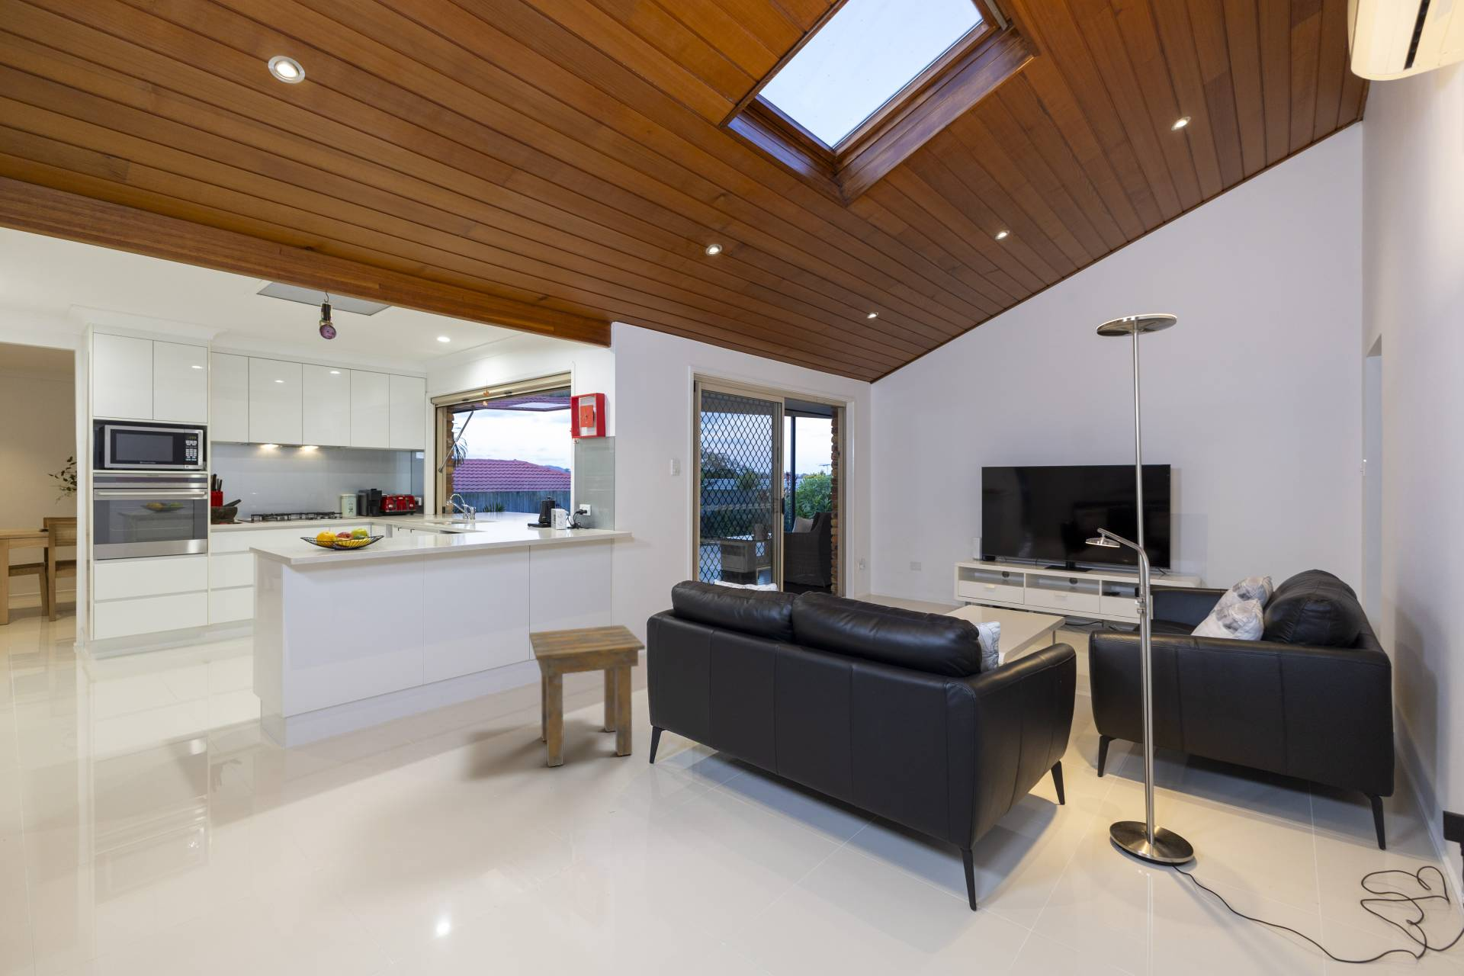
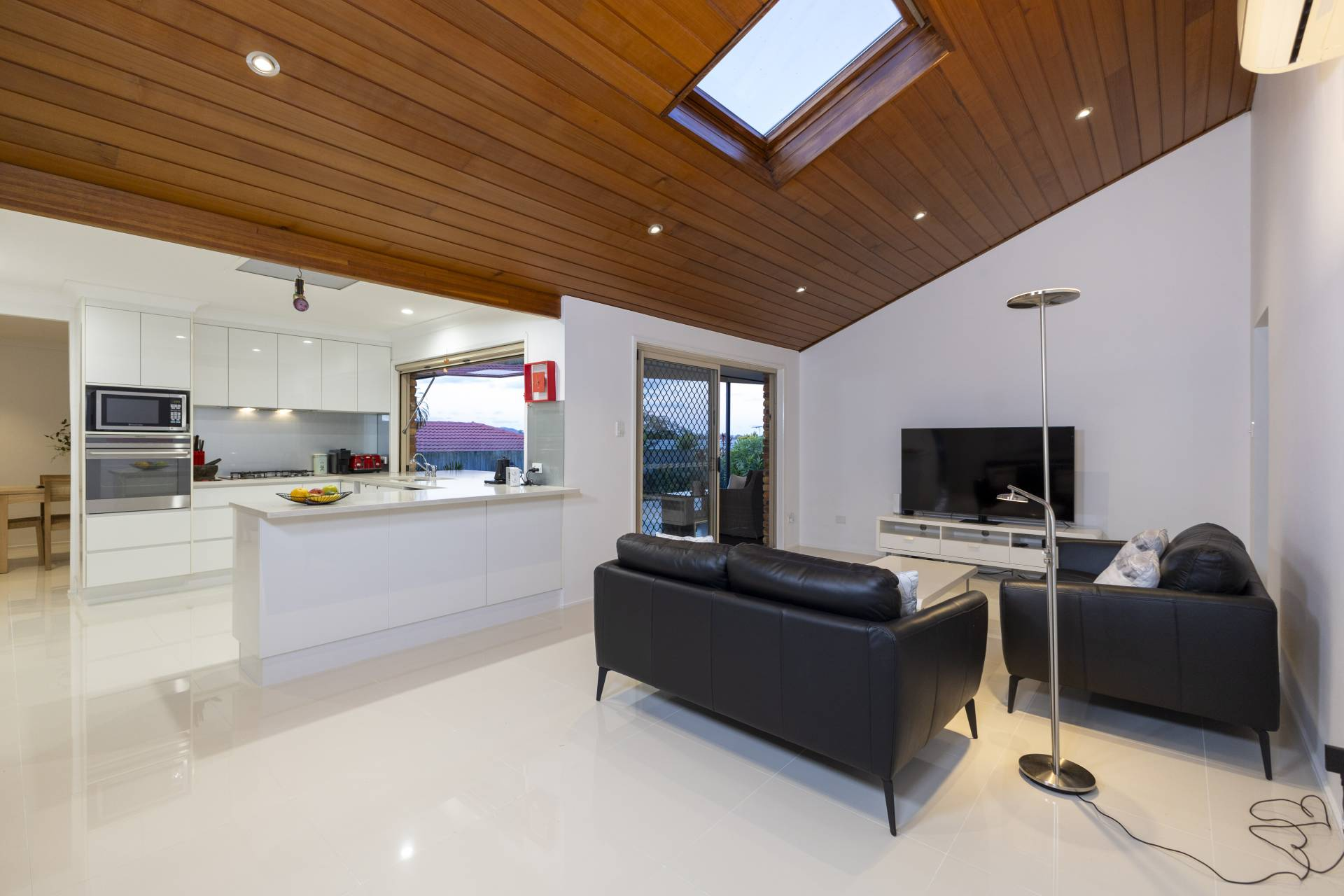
- side table (603, 692)
